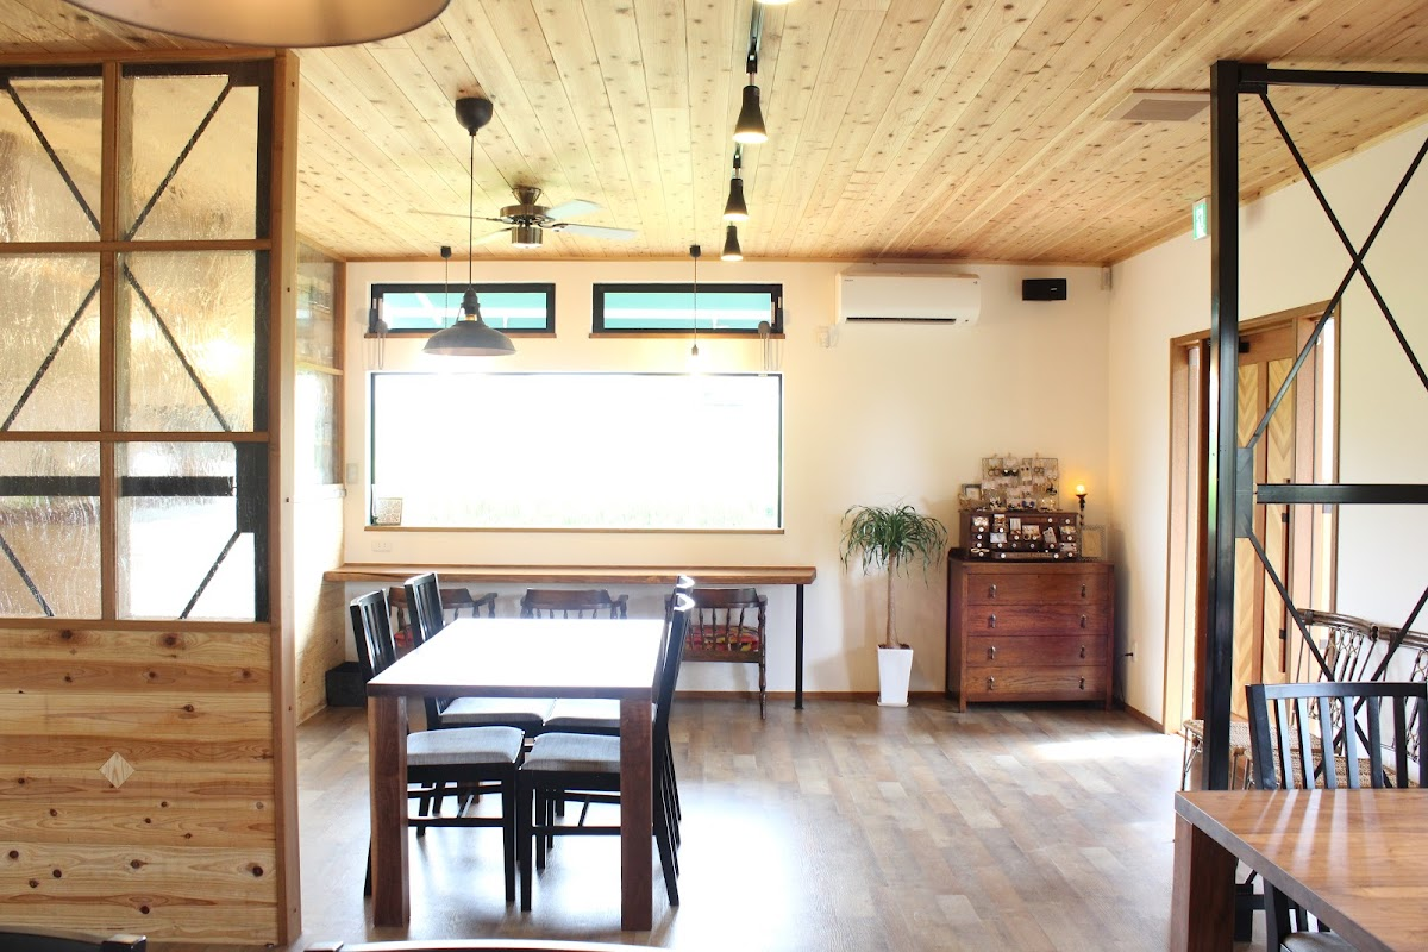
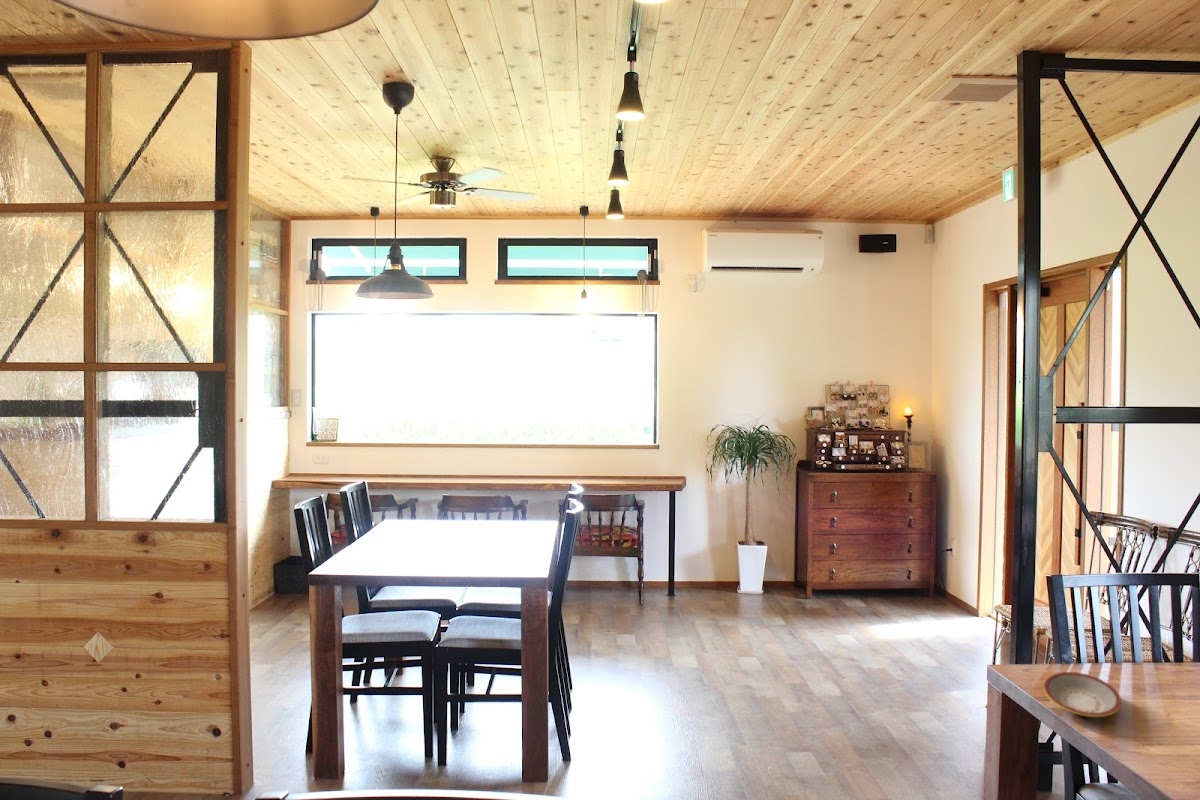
+ plate (1081, 697)
